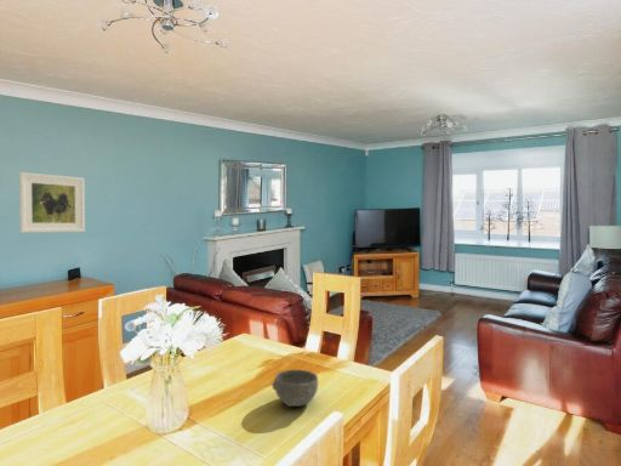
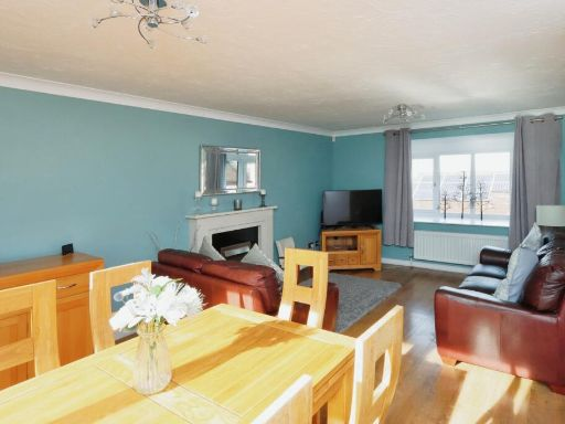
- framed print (53, 203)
- bowl (295, 390)
